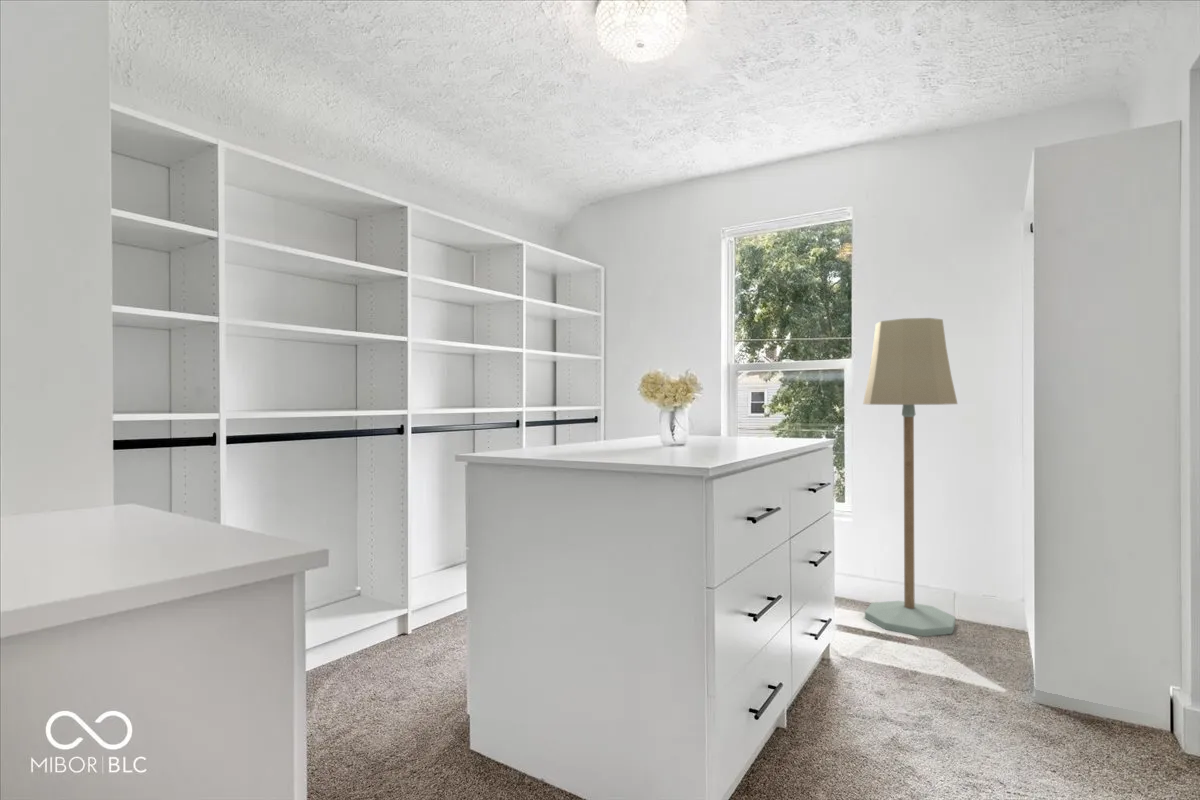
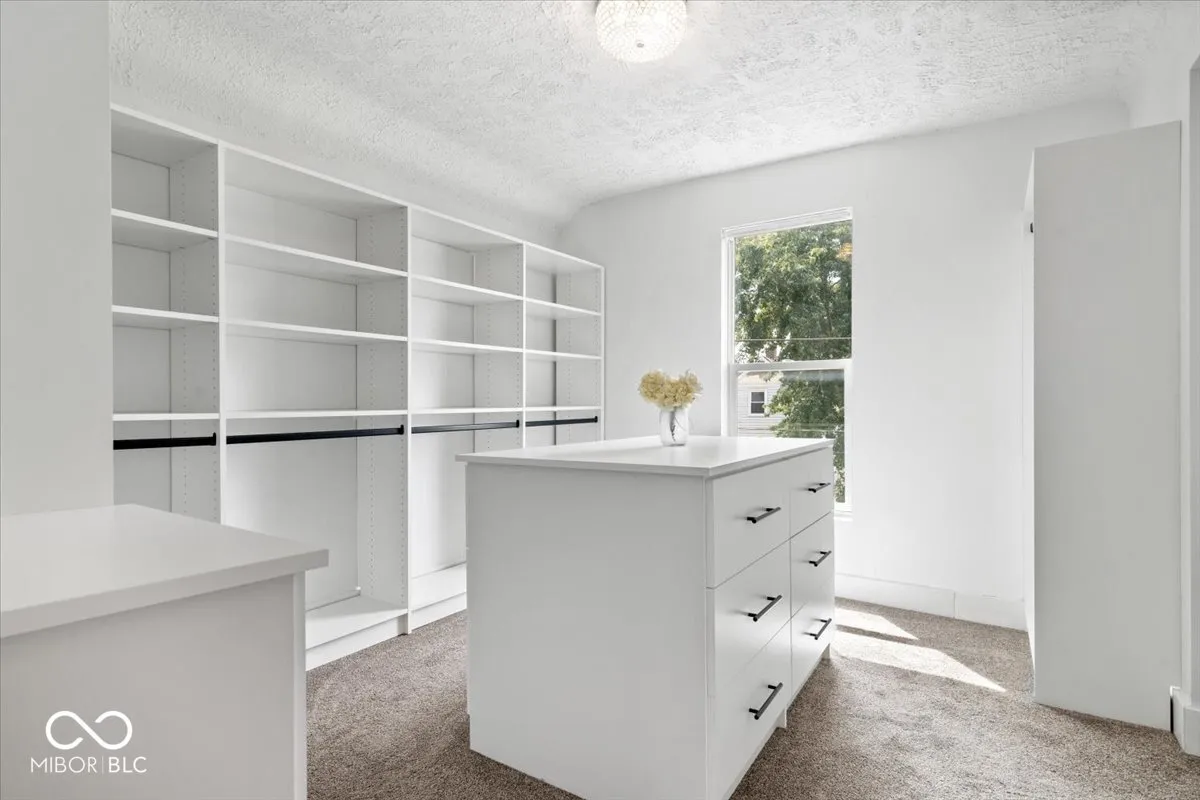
- floor lamp (908, 471)
